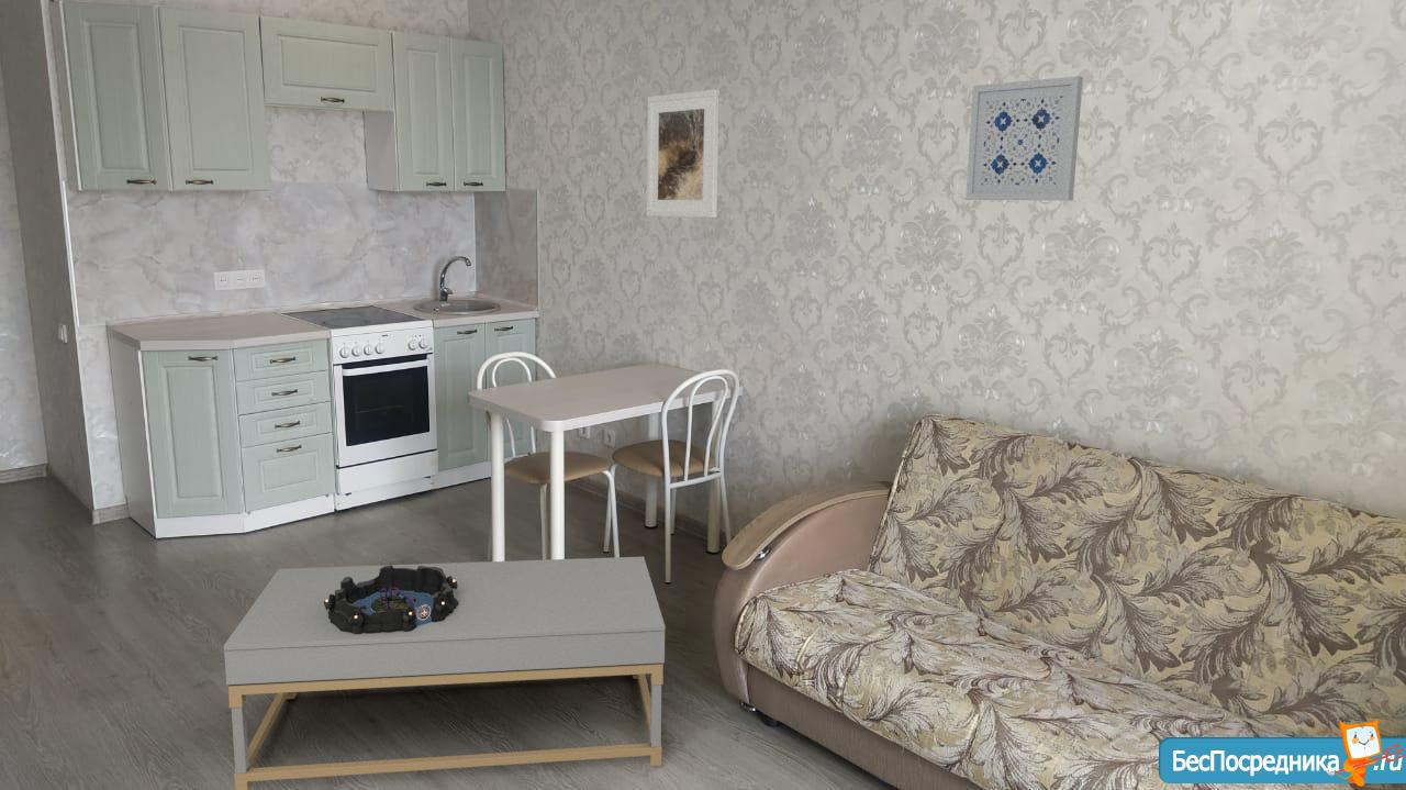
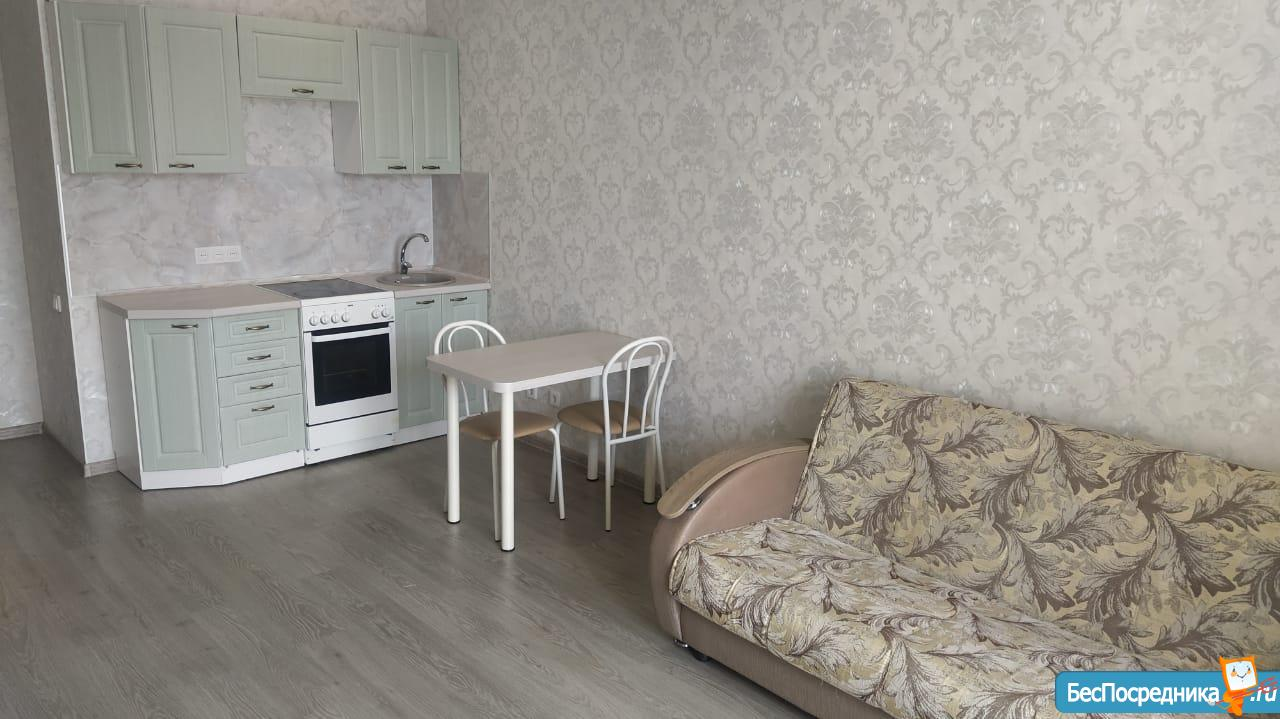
- coffee table (461, 661)
- decorative bowl (393, 594)
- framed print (681, 155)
- wall art (1020, 141)
